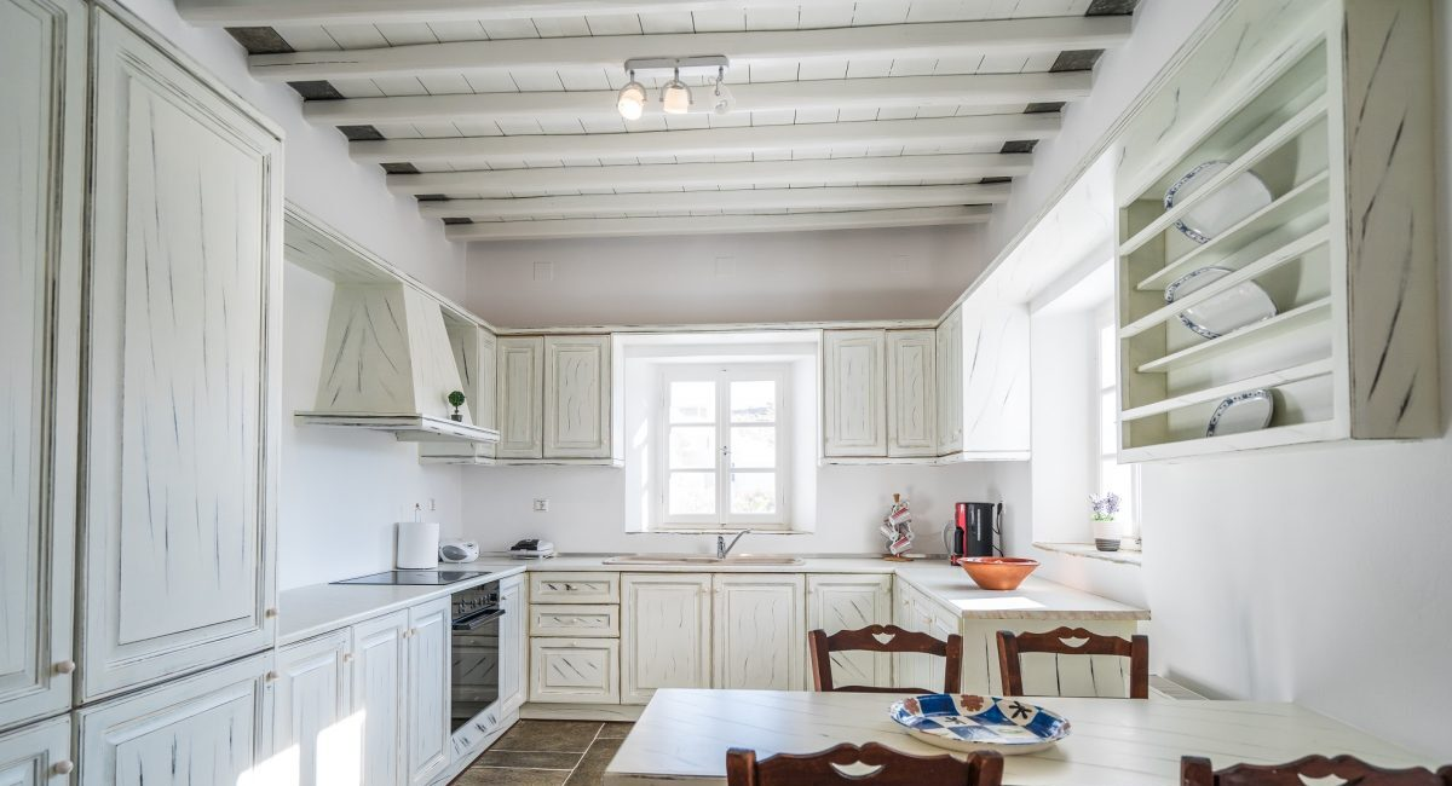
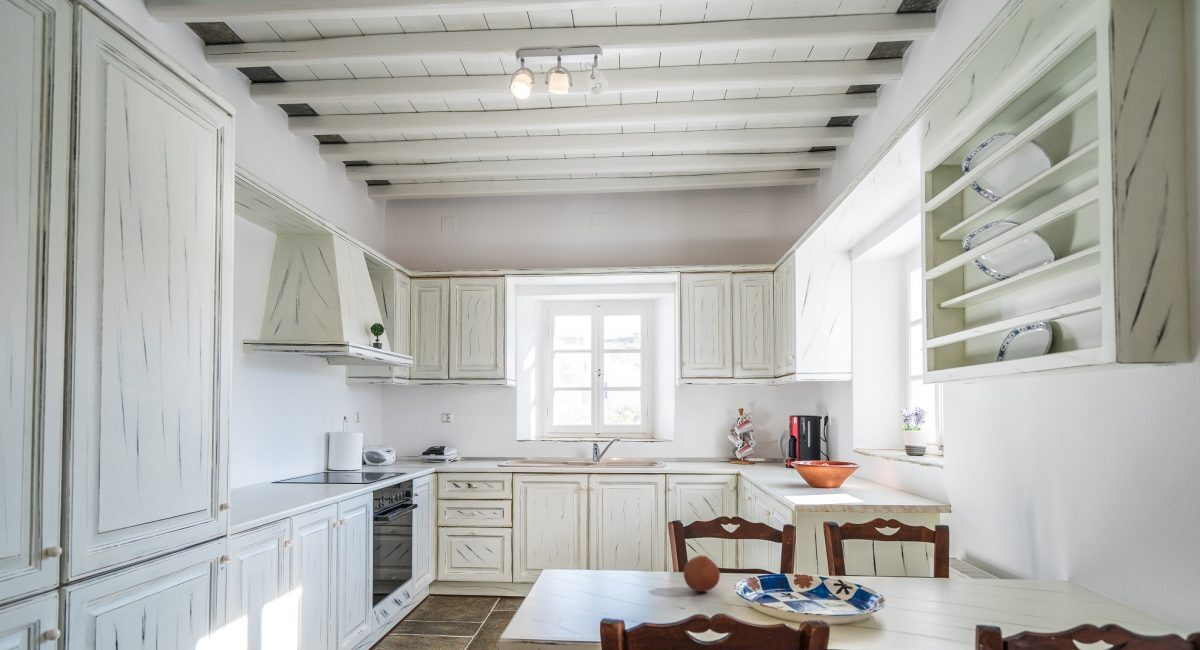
+ fruit (701, 573)
